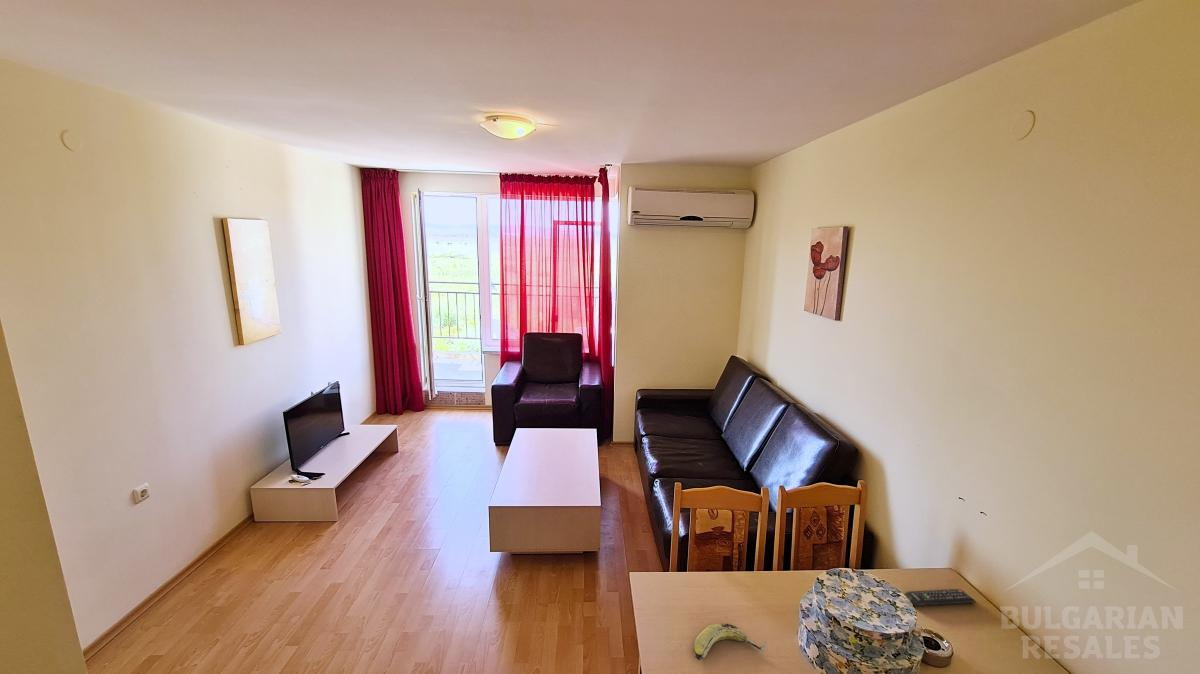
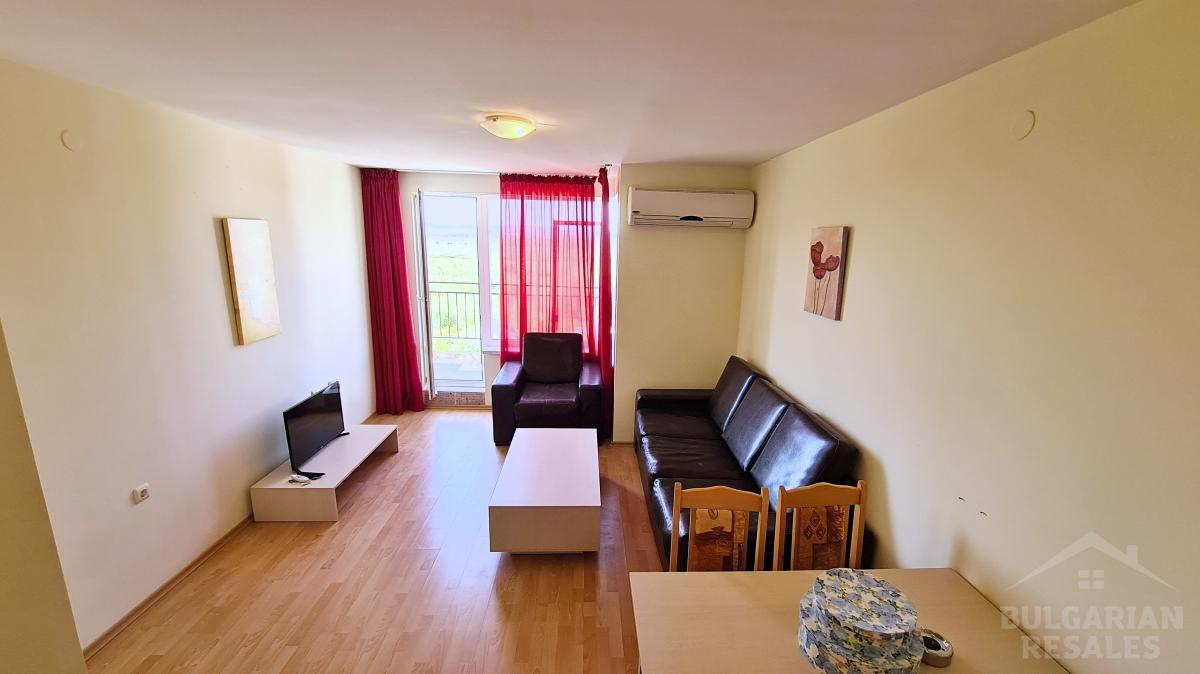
- fruit (723, 639)
- remote control (939, 598)
